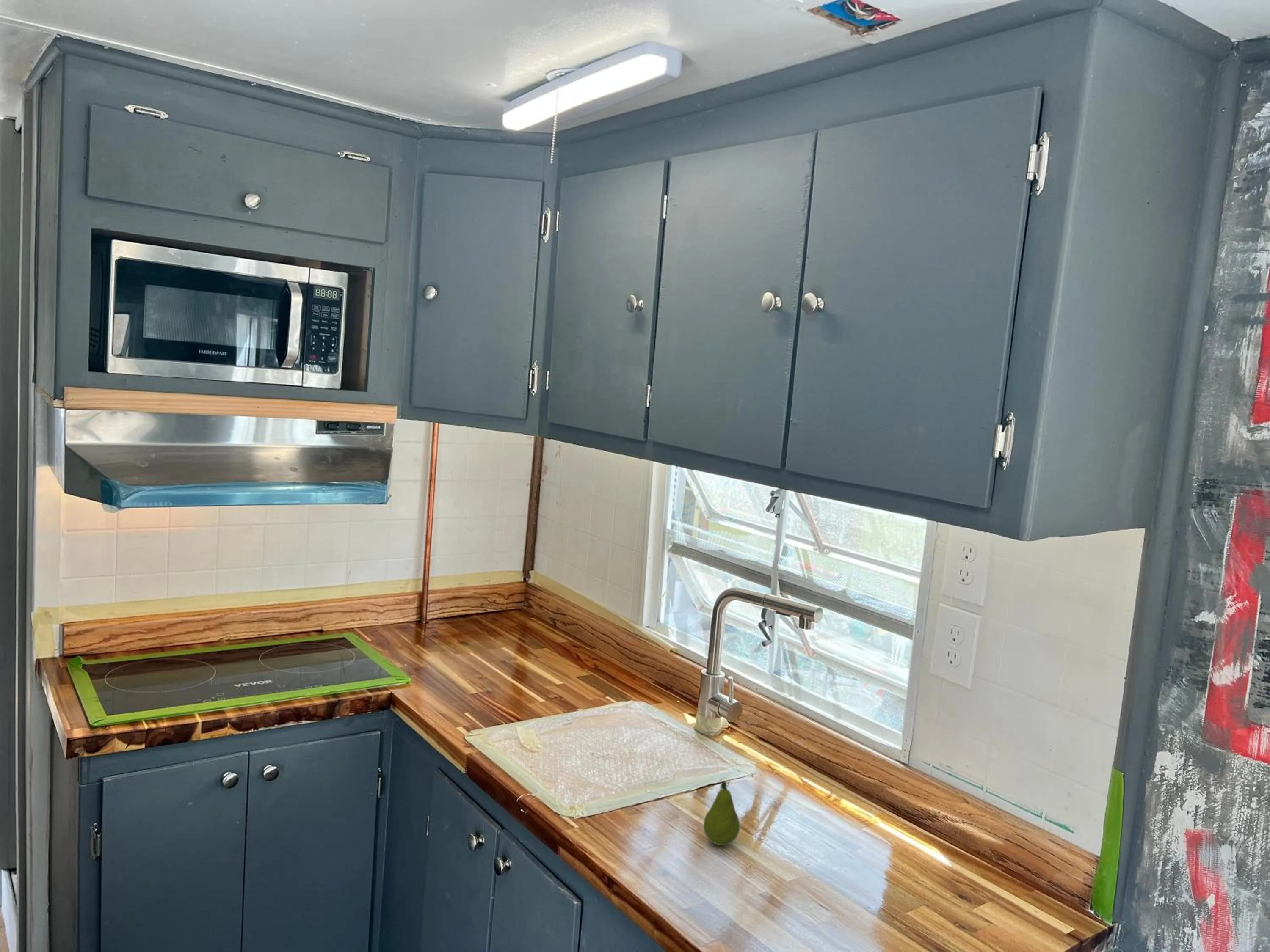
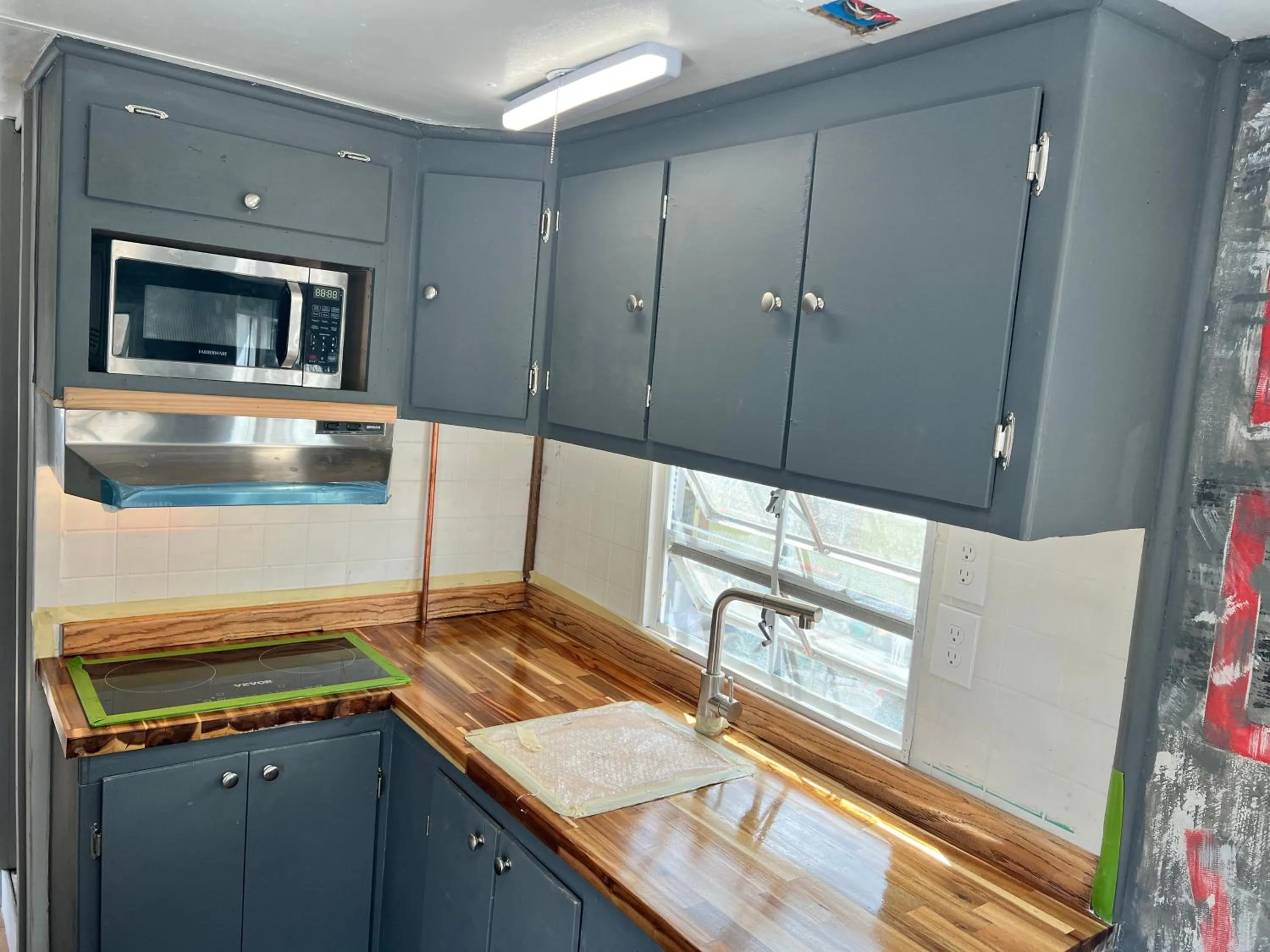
- fruit (723, 812)
